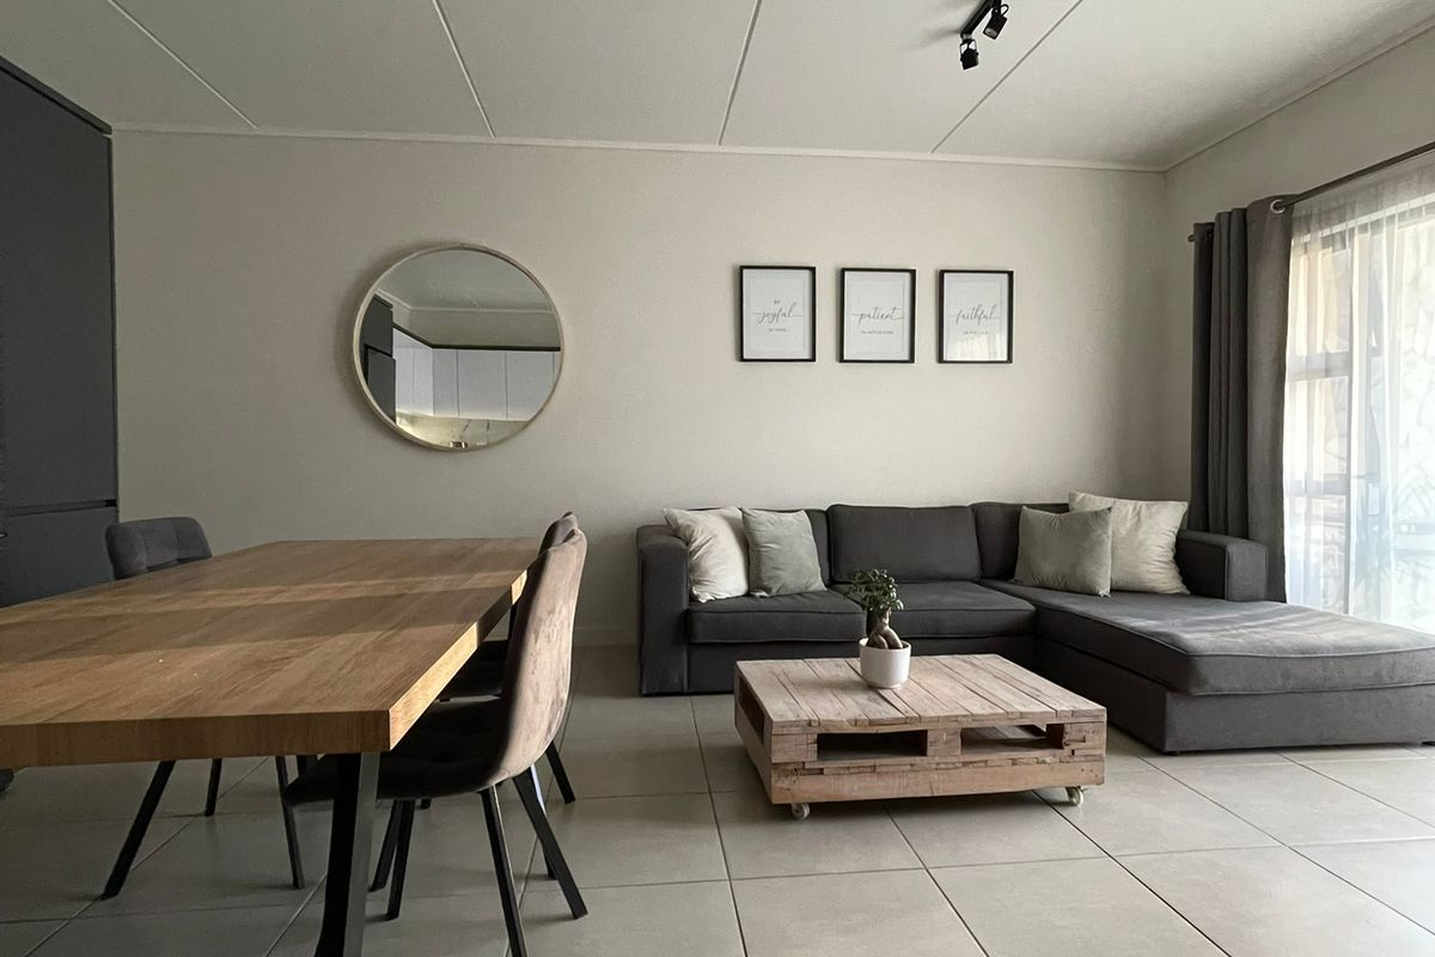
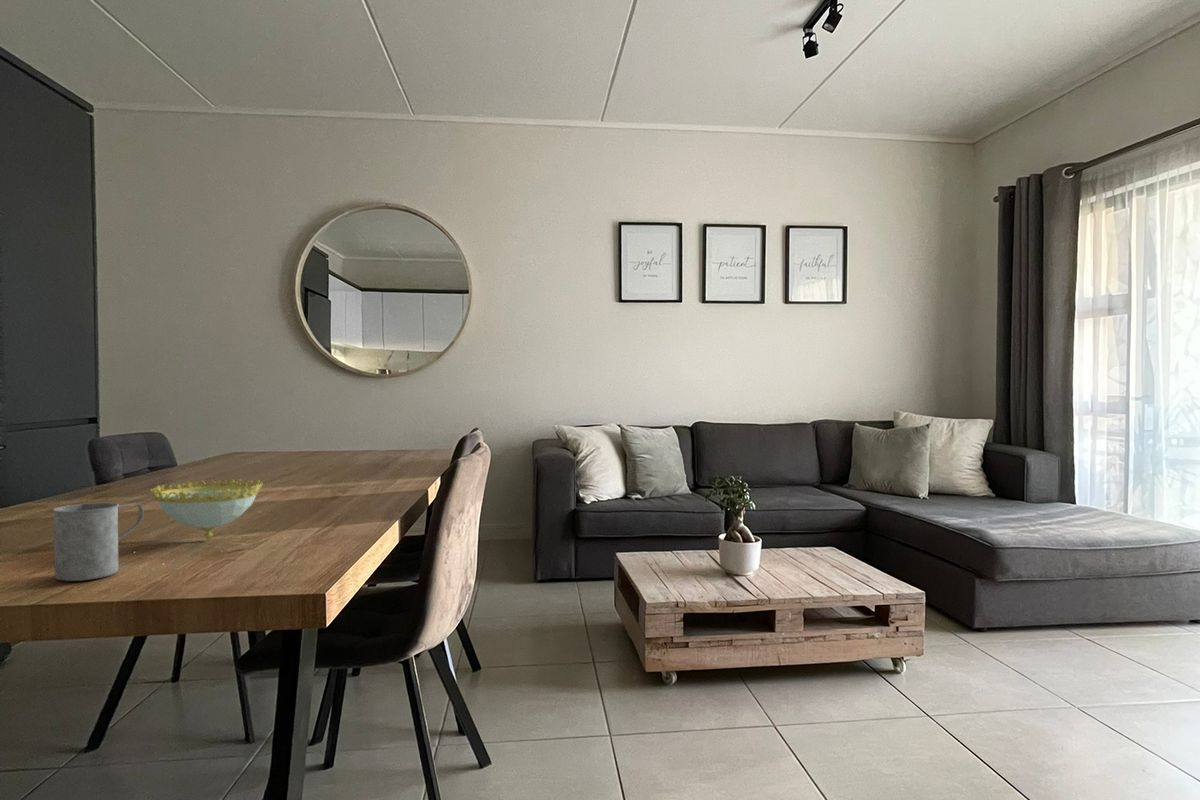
+ decorative bowl (208, 511)
+ mug (101, 538)
